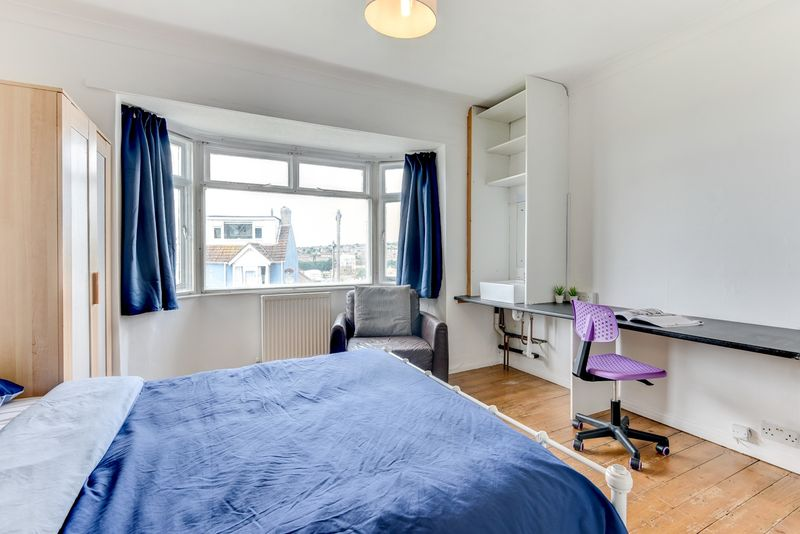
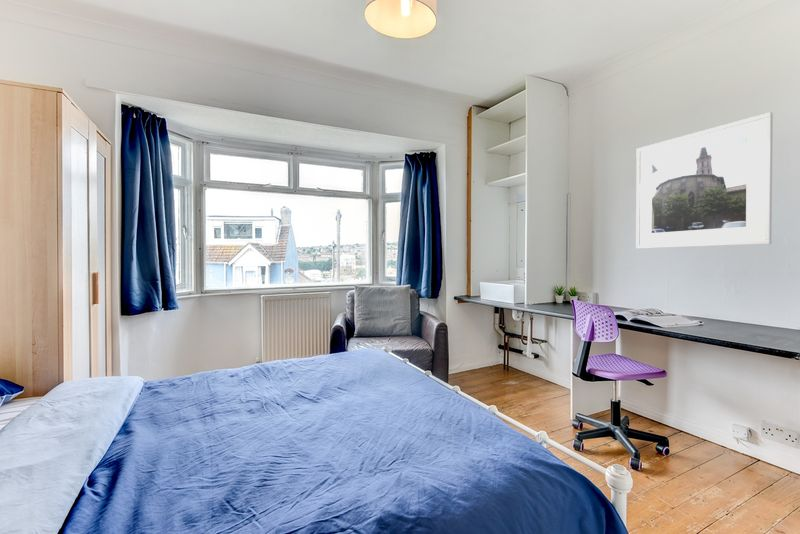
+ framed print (694, 189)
